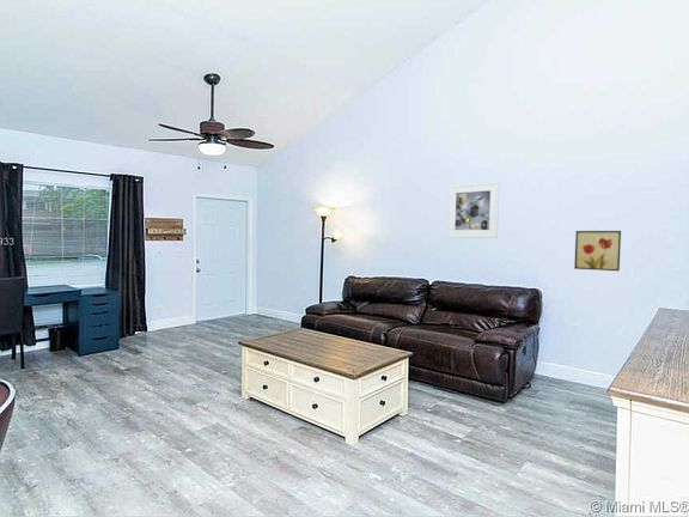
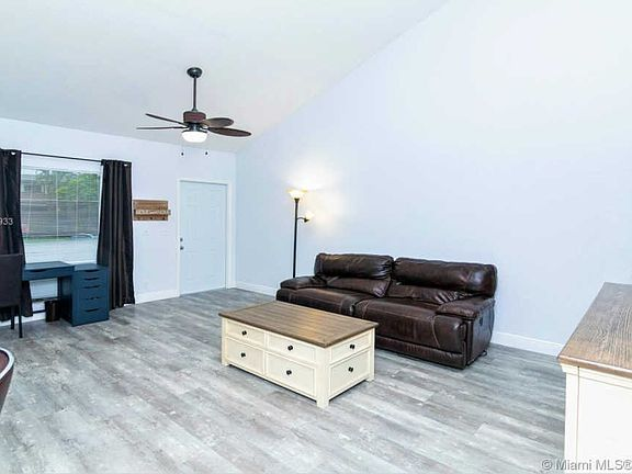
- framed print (471, 211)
- wall art (597, 250)
